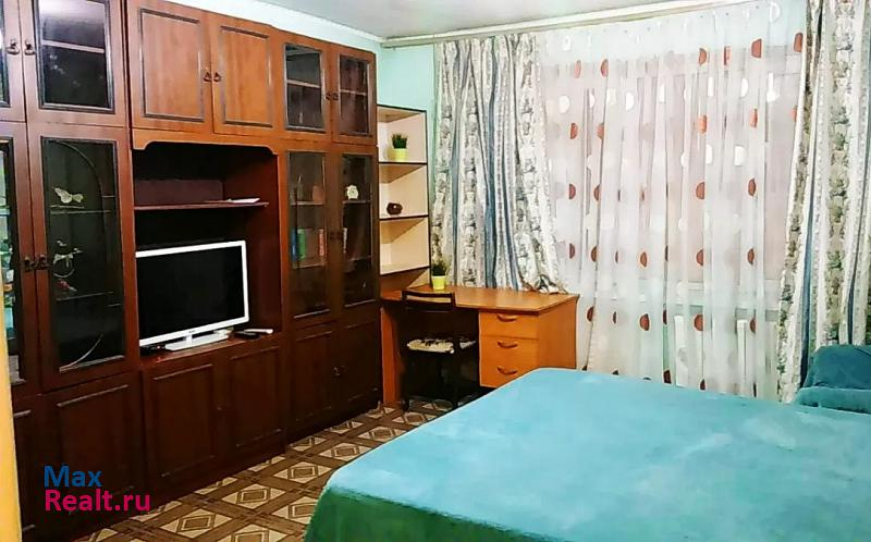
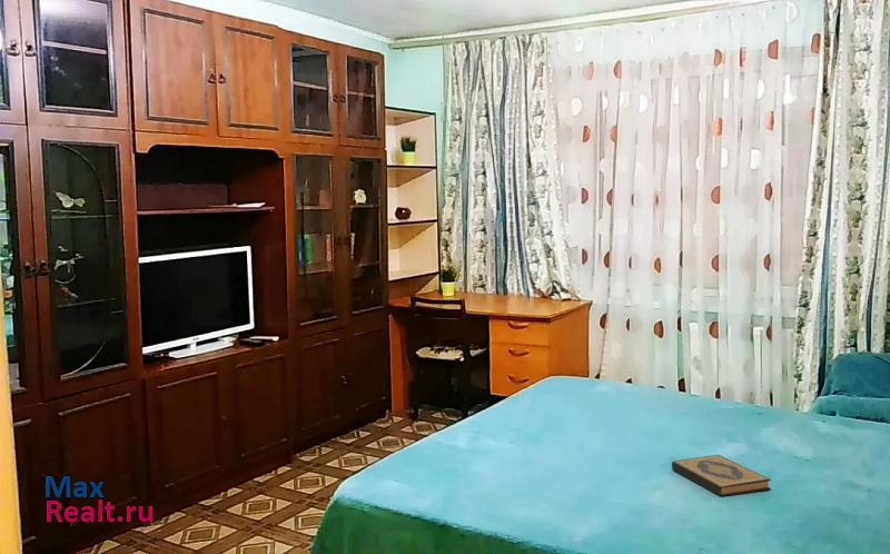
+ hardback book (719, 474)
